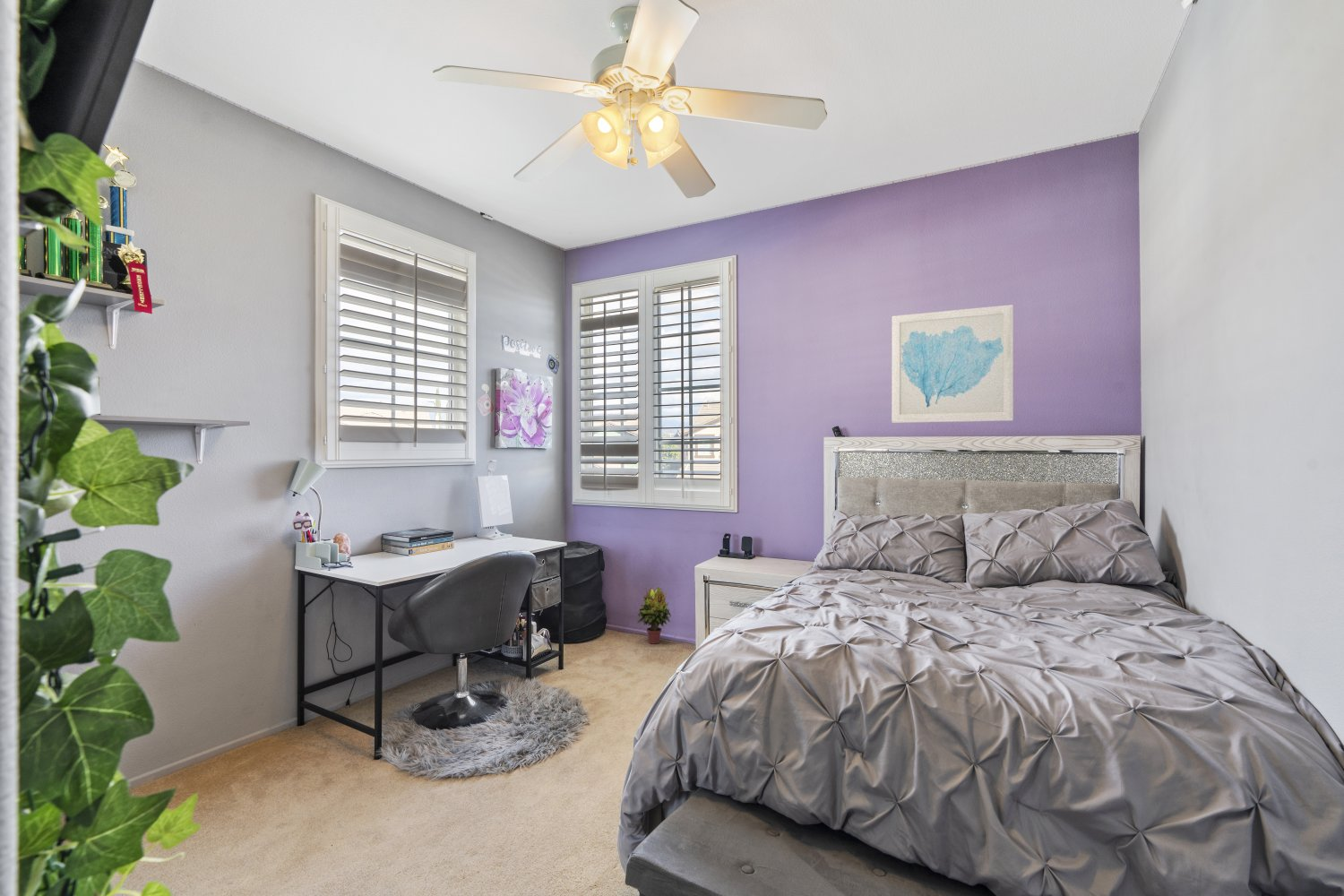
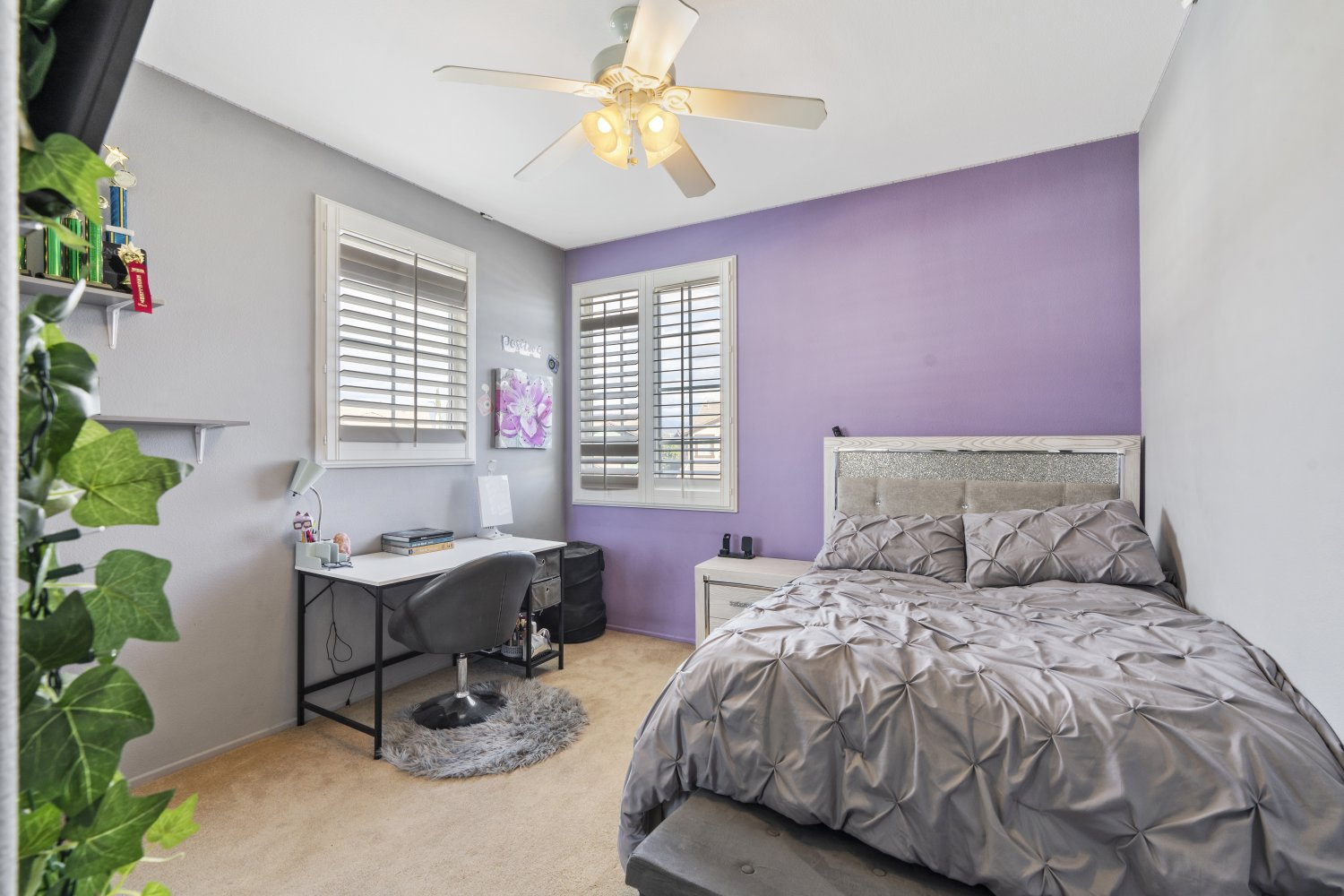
- potted plant (655, 615)
- wall art (950, 366)
